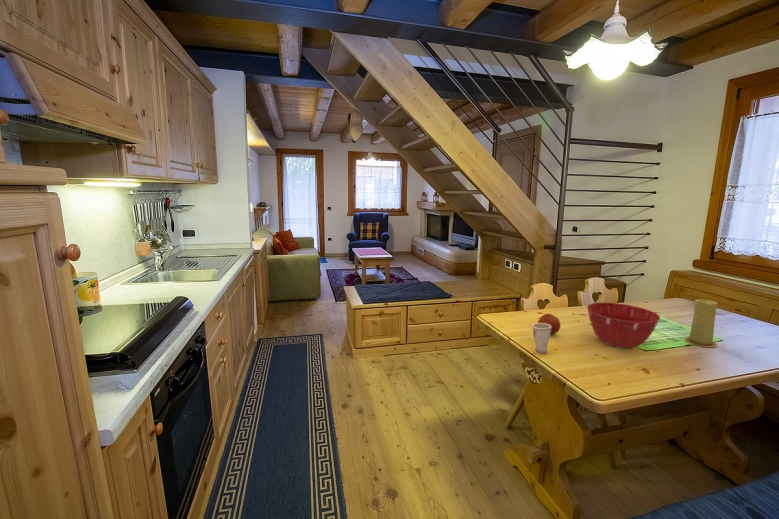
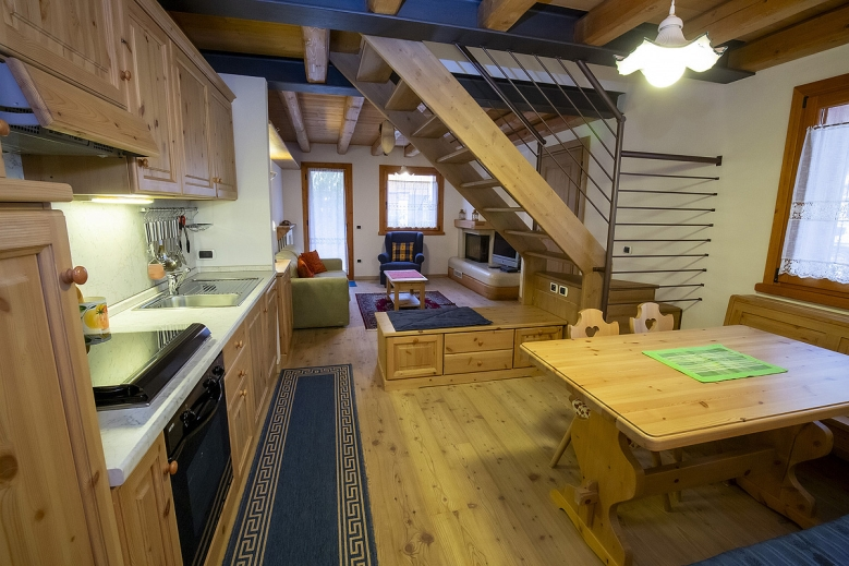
- candle (703, 321)
- cup (540, 337)
- mixing bowl (620, 327)
- fruit (549, 323)
